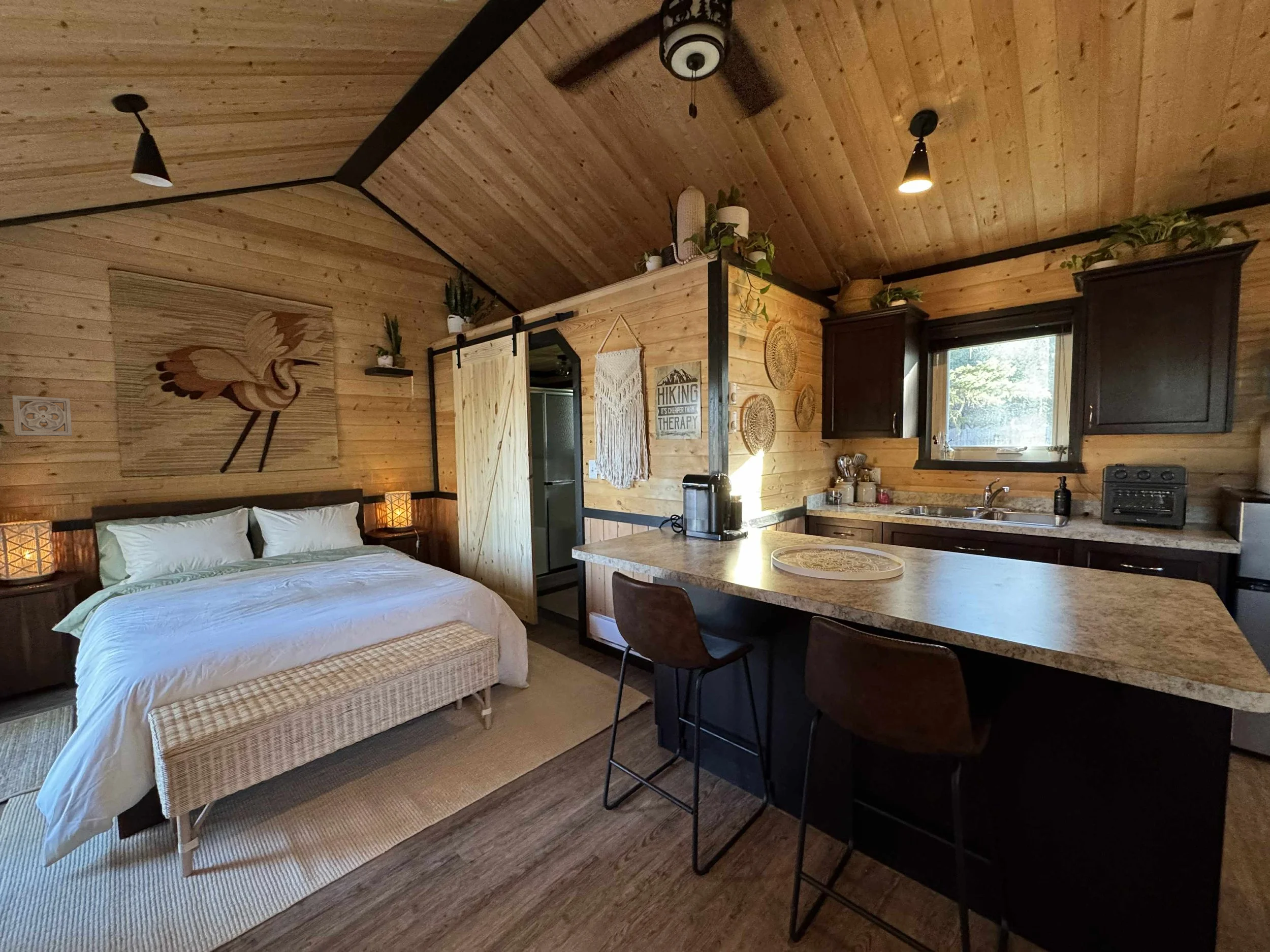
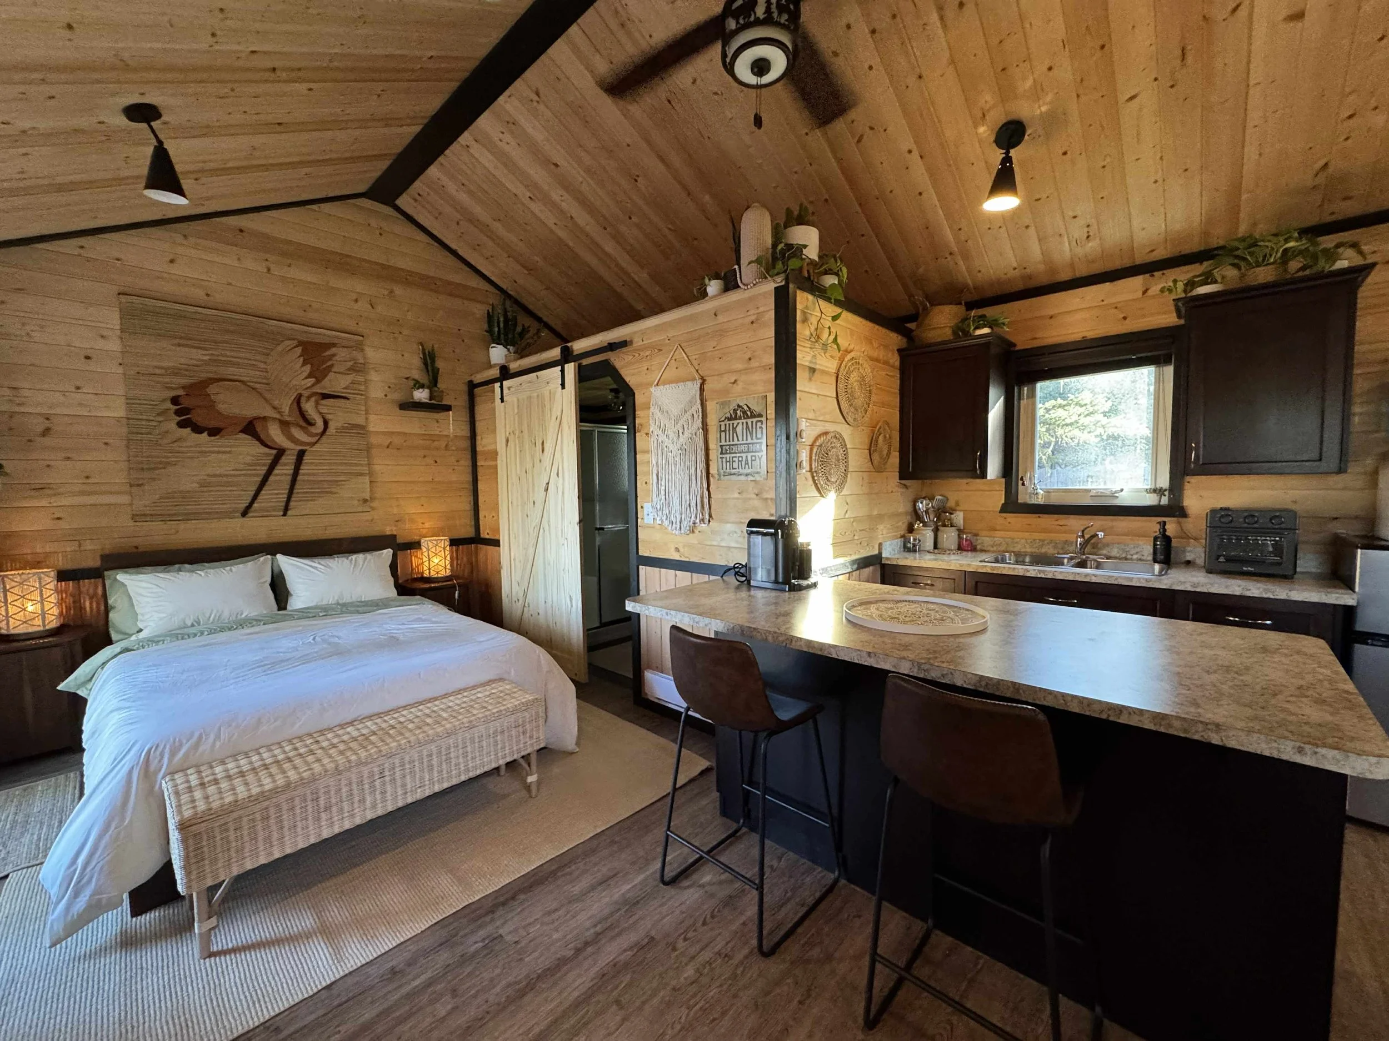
- wall ornament (43, 417)
